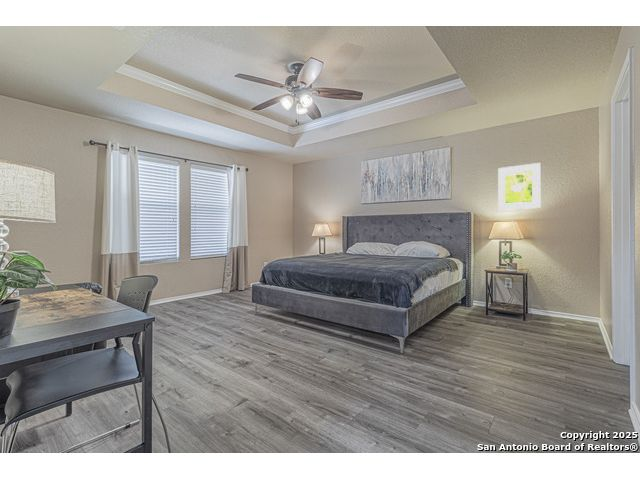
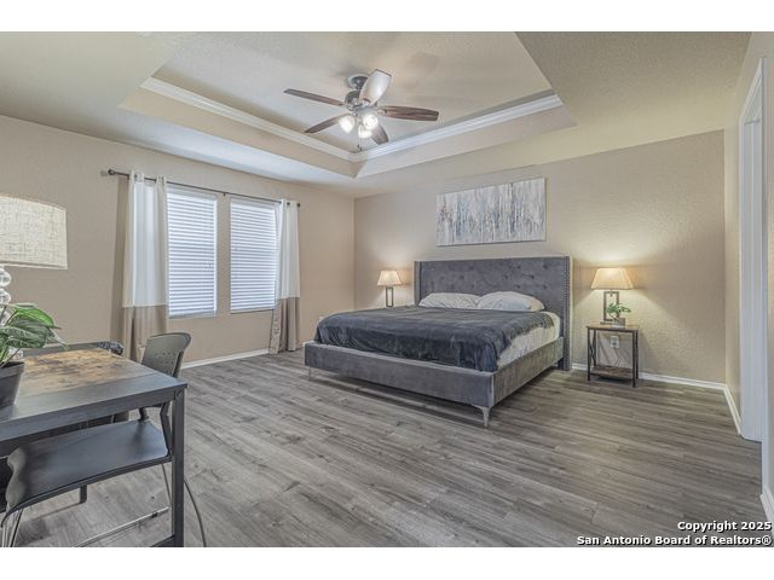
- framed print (518, 187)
